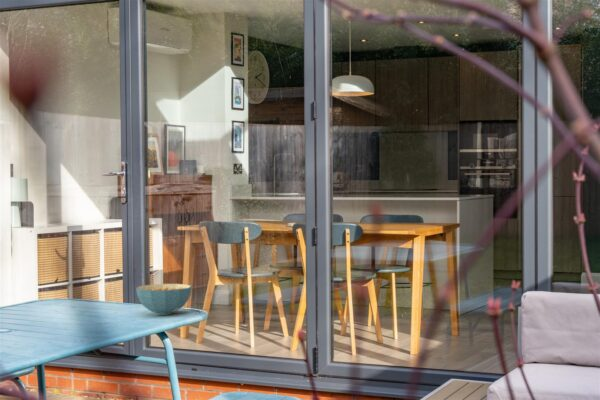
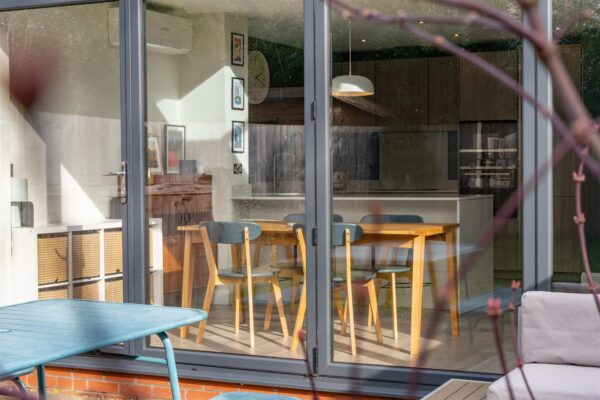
- cereal bowl (164, 300)
